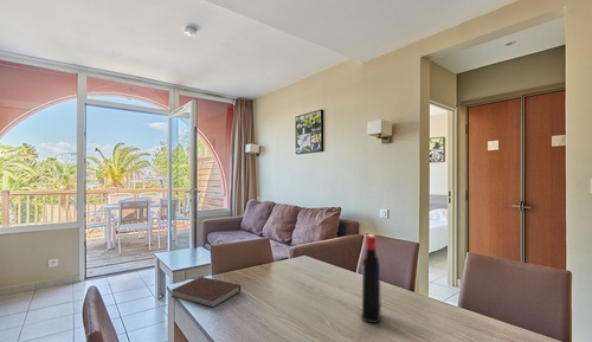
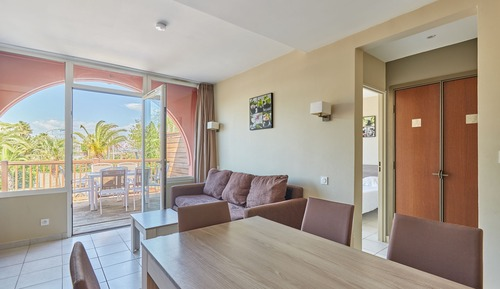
- liquor bottle (371, 276)
- notebook (206, 290)
